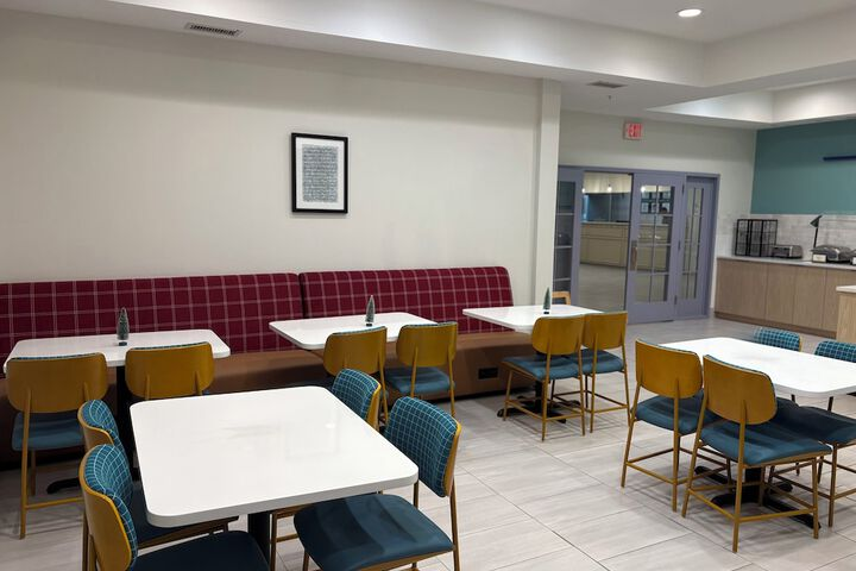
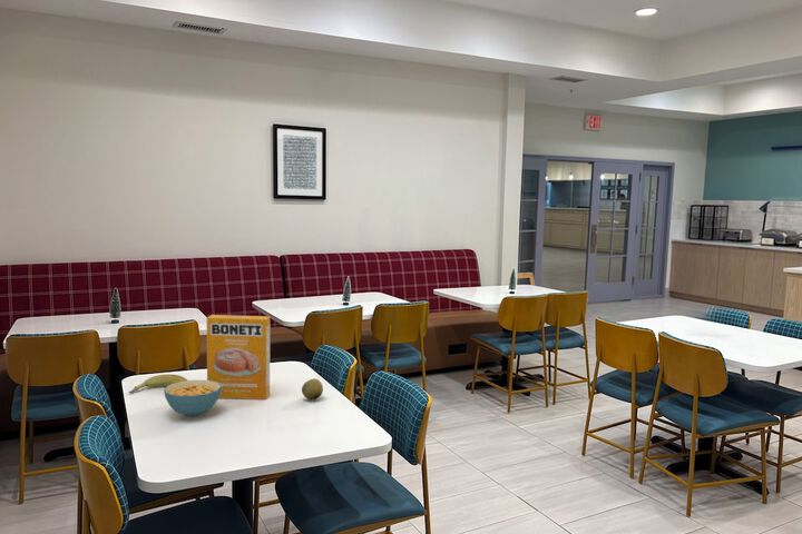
+ cereal bowl (193, 400)
+ cereal box (238, 356)
+ banana (159, 384)
+ fruit (312, 388)
